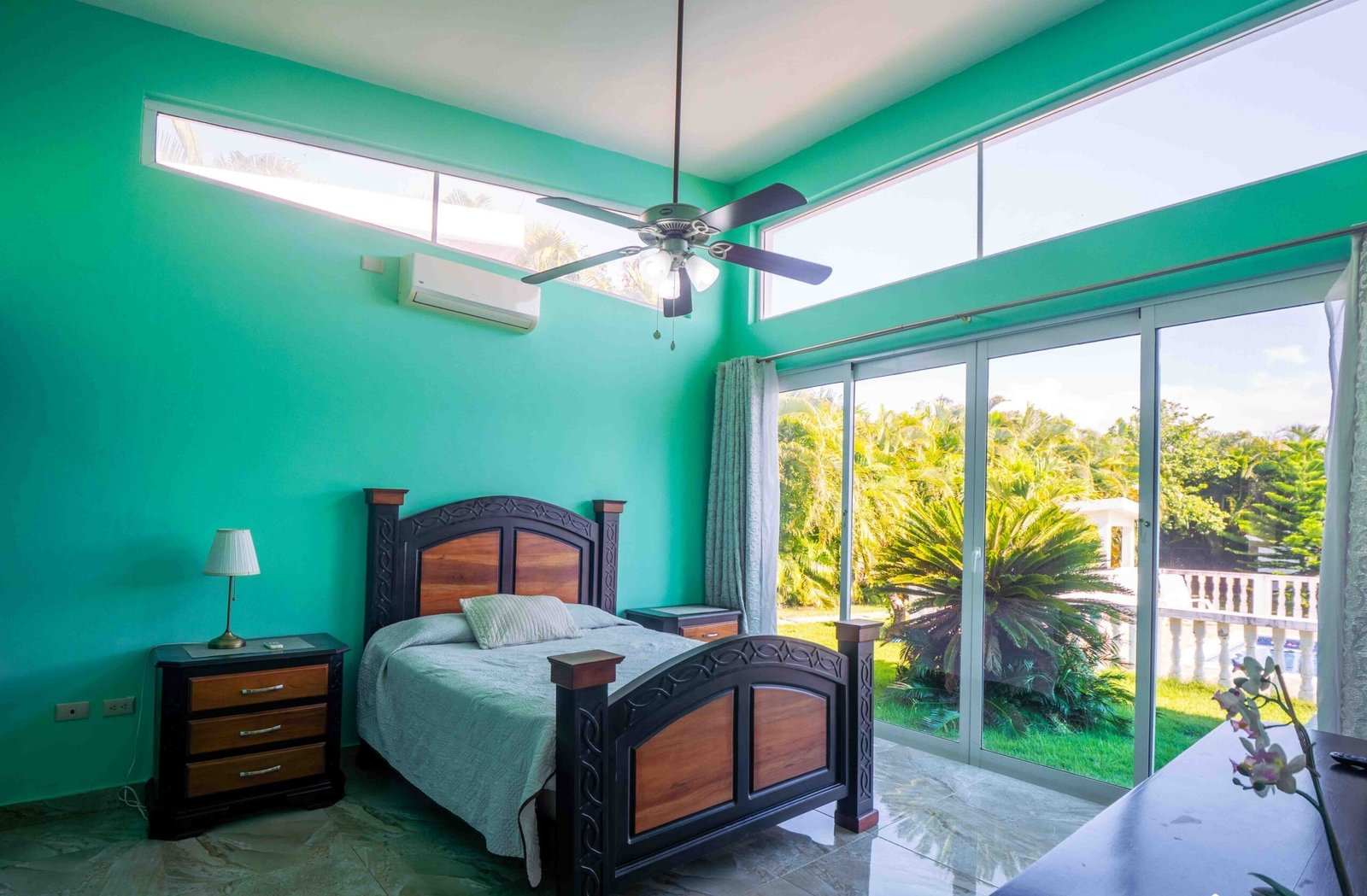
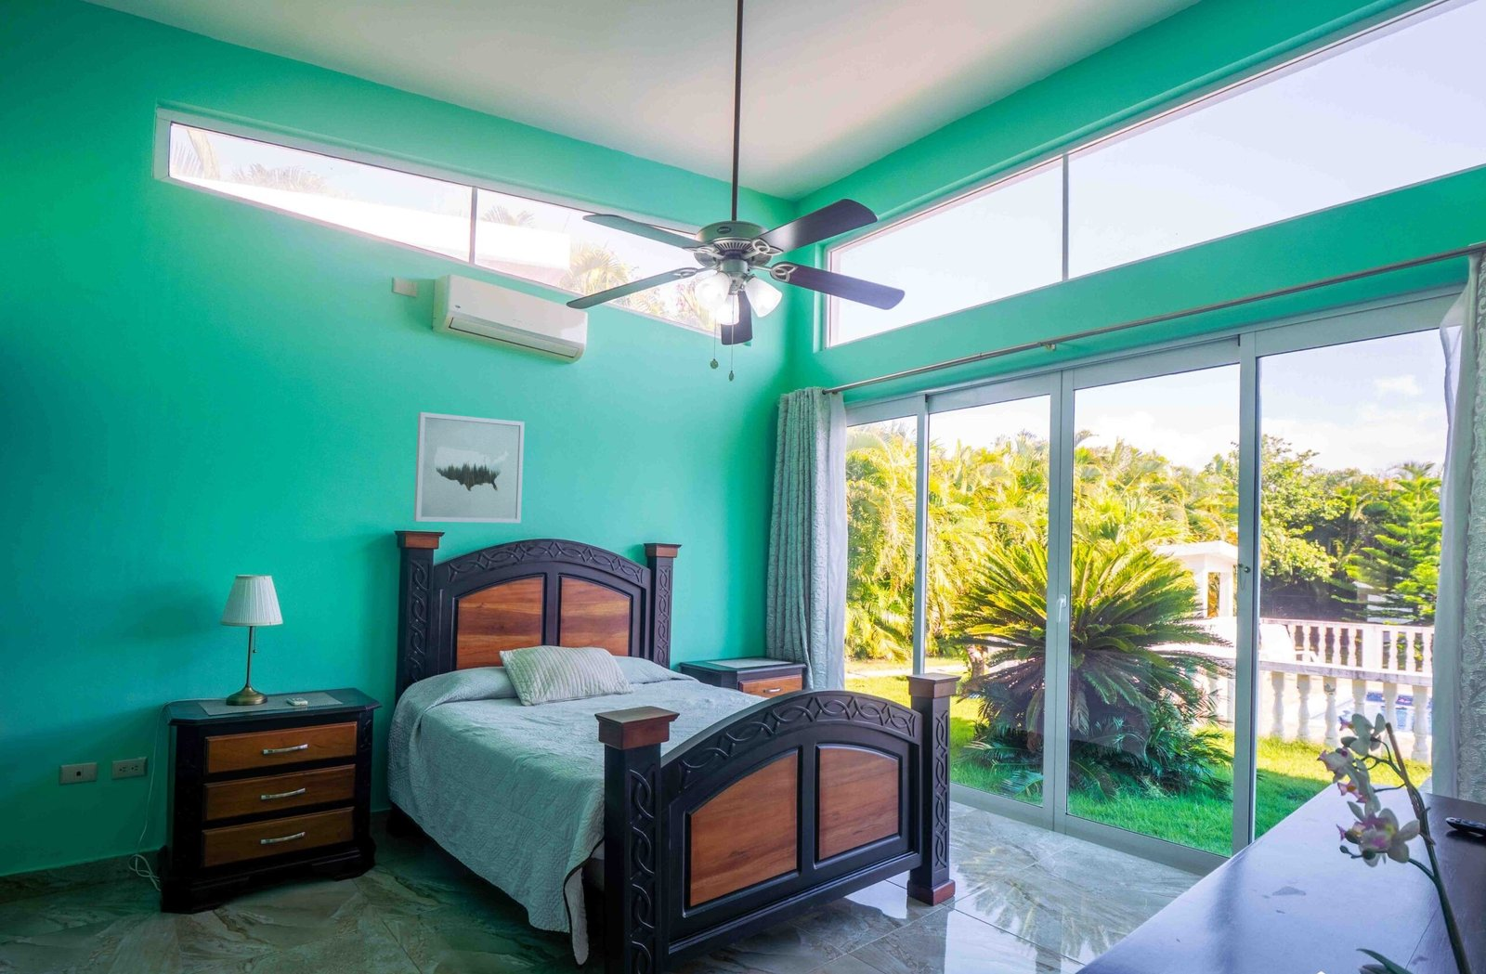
+ wall art (471, 469)
